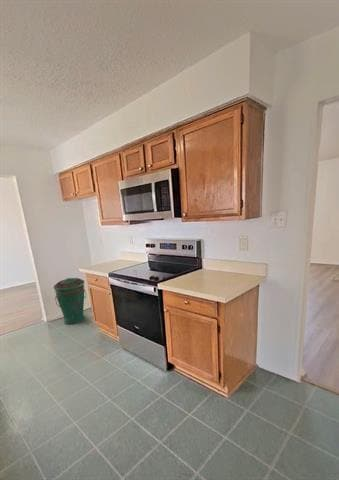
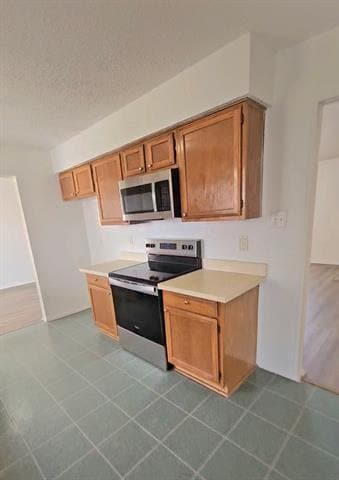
- trash can (71, 299)
